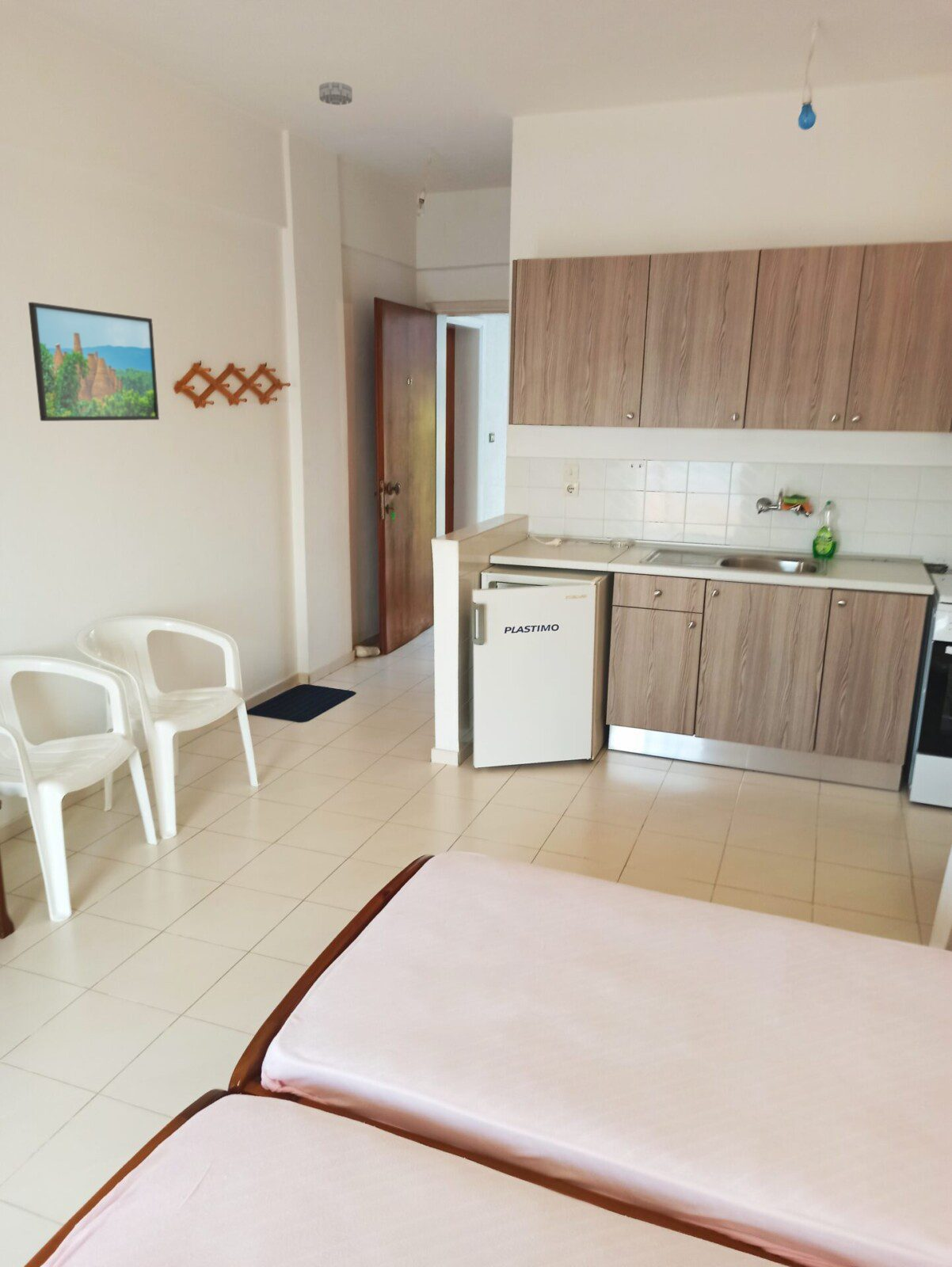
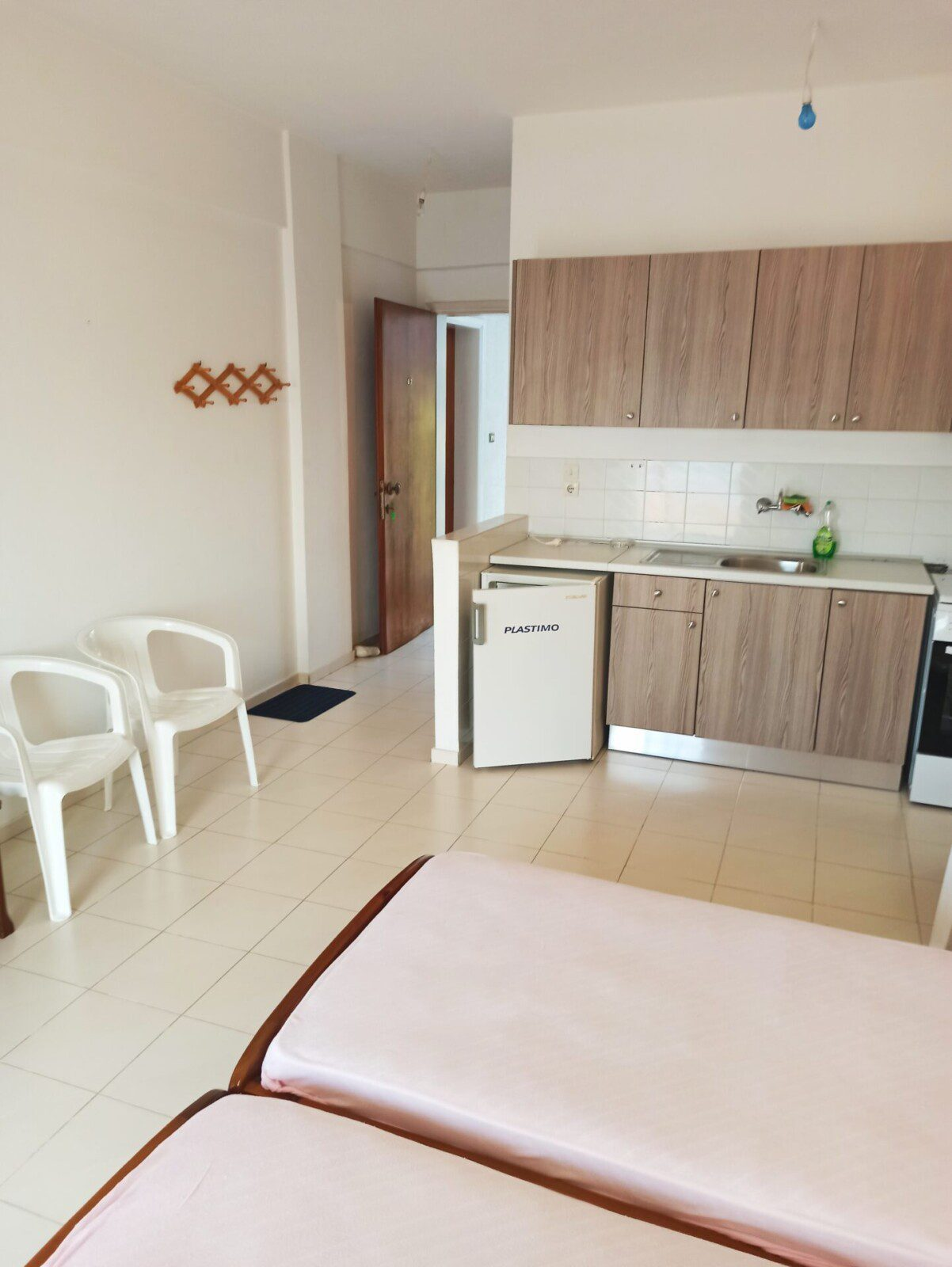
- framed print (99, 366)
- smoke detector (335, 93)
